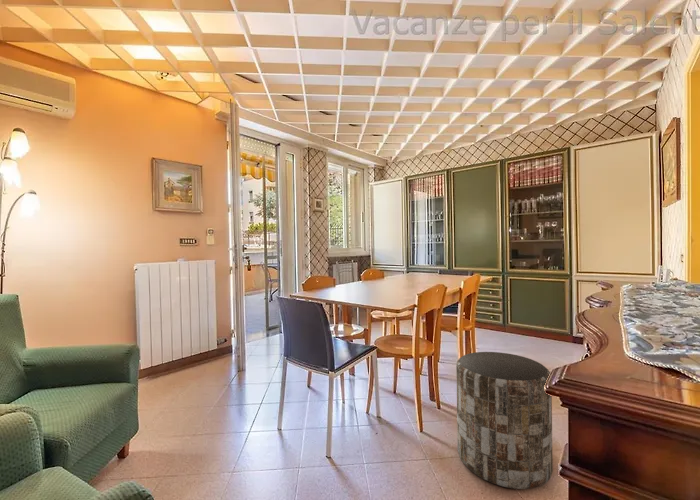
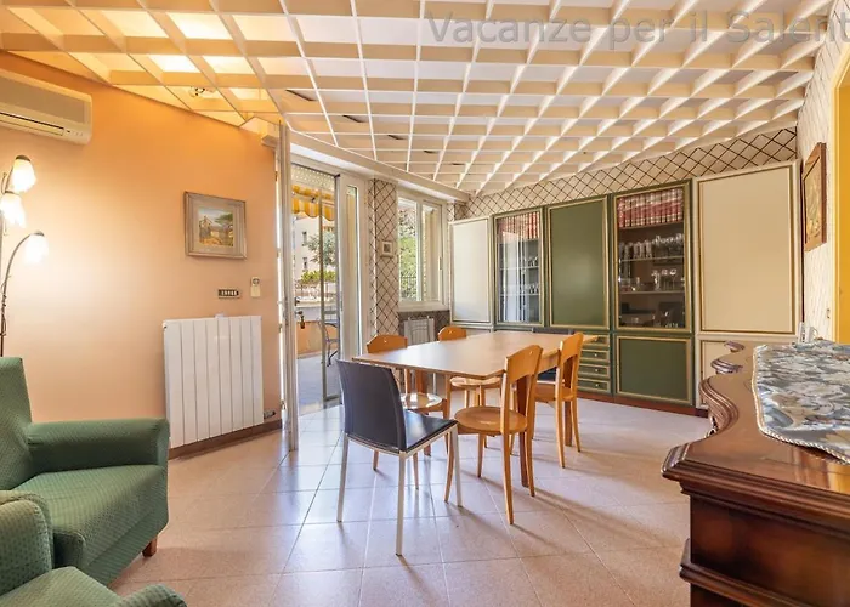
- side table (501, 412)
